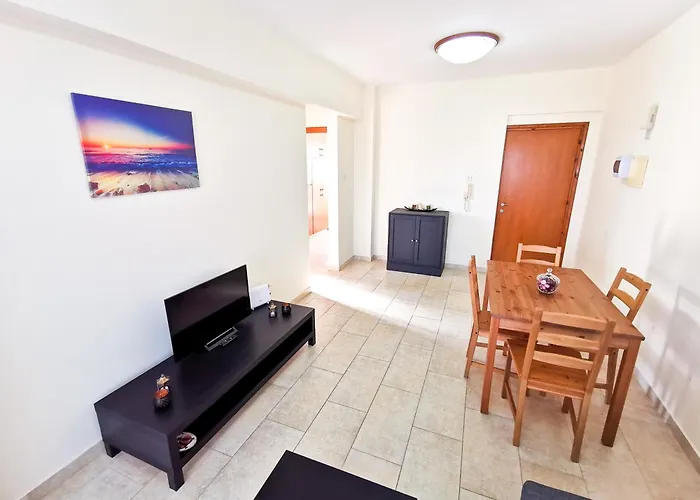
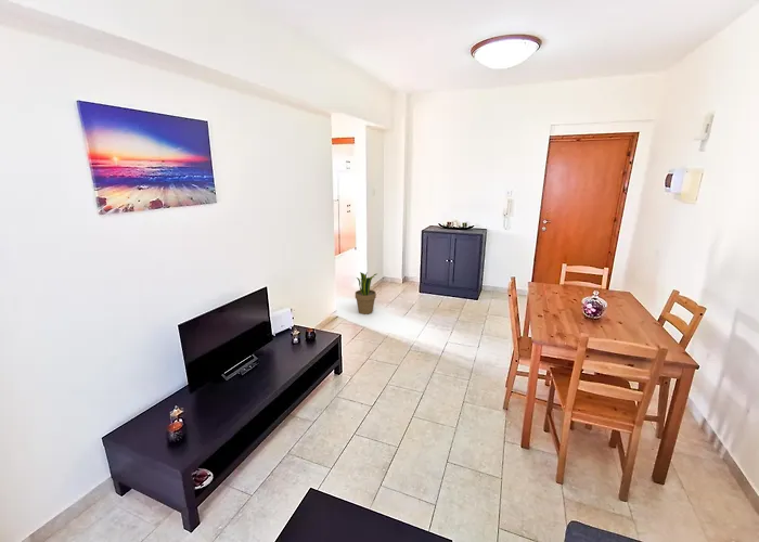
+ potted plant (366, 292)
